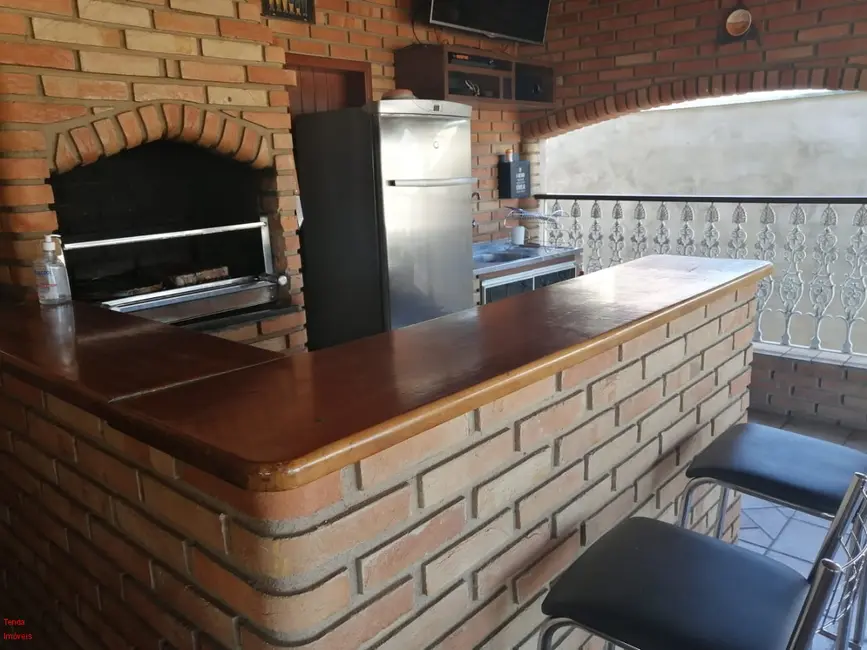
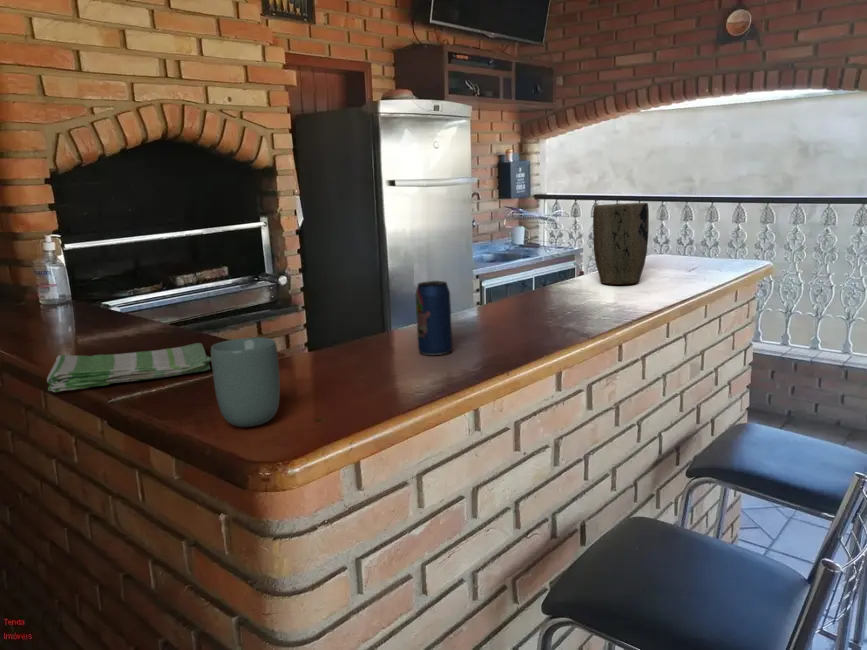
+ beverage can (433, 317)
+ dish towel (132, 362)
+ plant pot (620, 243)
+ cup (247, 383)
